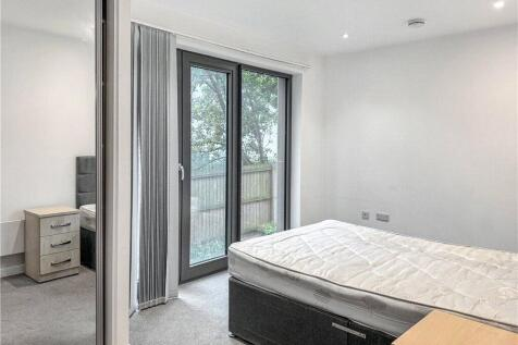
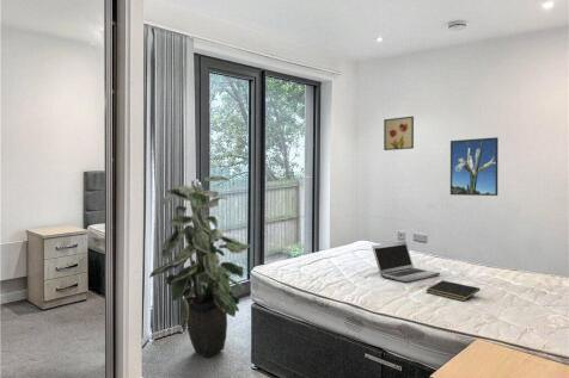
+ notepad (452, 290)
+ laptop (405, 260)
+ indoor plant (206, 266)
+ wall art (398, 134)
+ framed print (472, 167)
